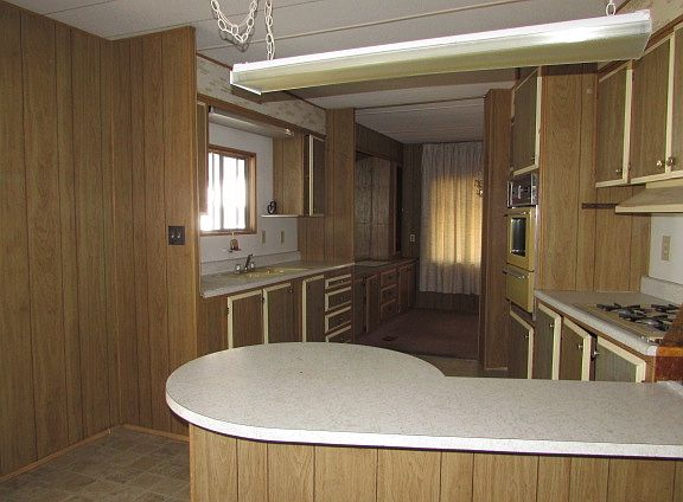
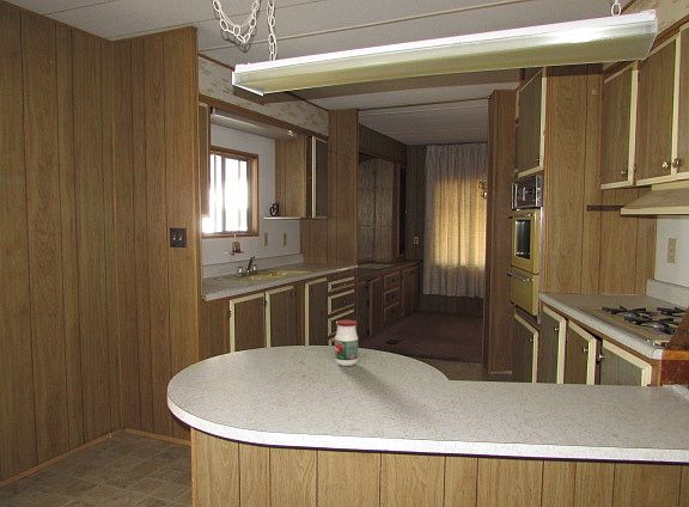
+ jar (346, 342)
